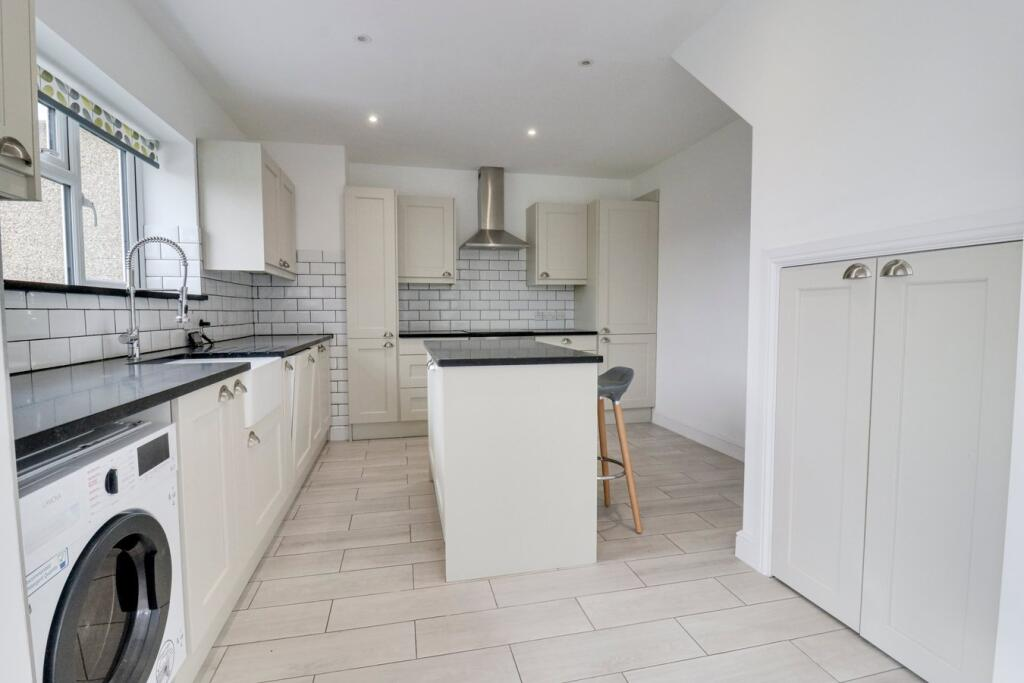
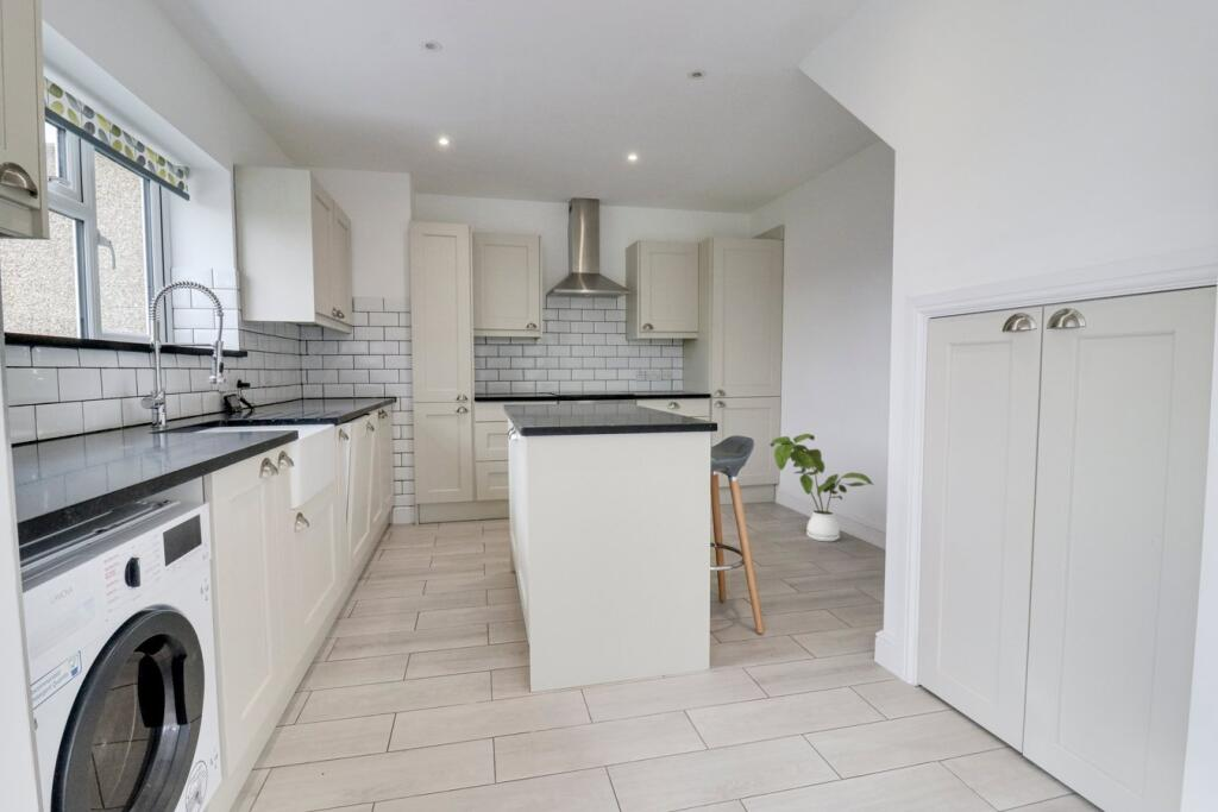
+ house plant (811, 486)
